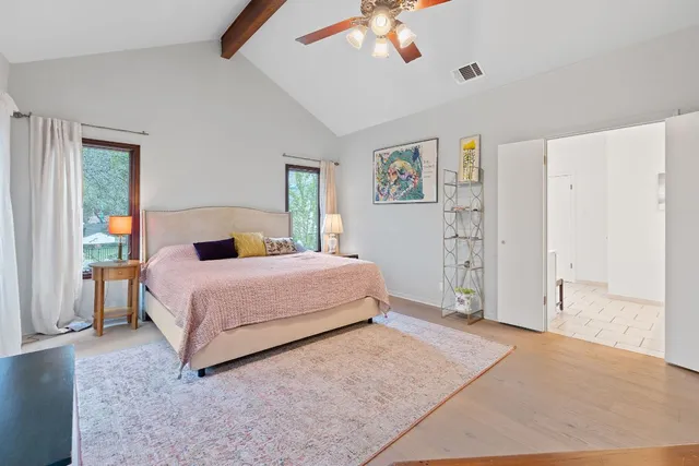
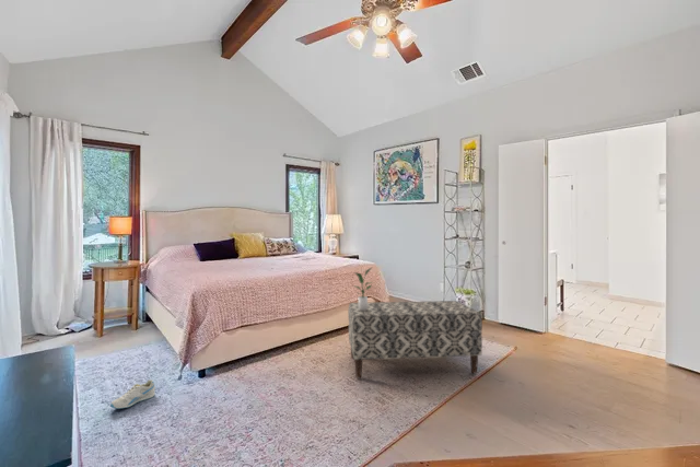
+ sneaker (133, 394)
+ potted plant (362, 288)
+ bench (410, 336)
